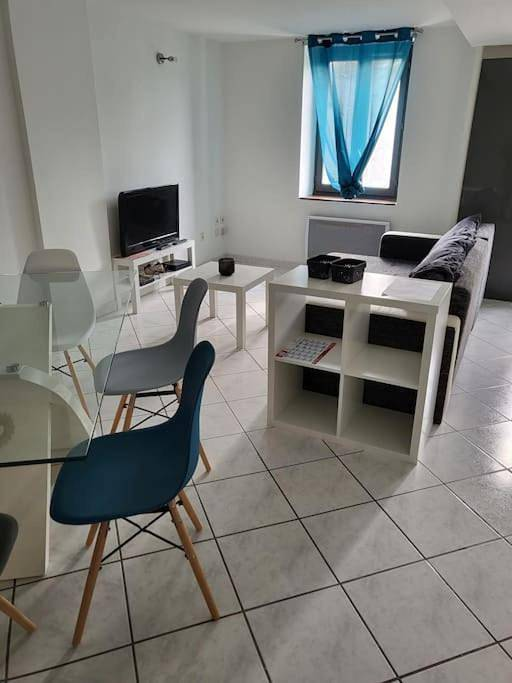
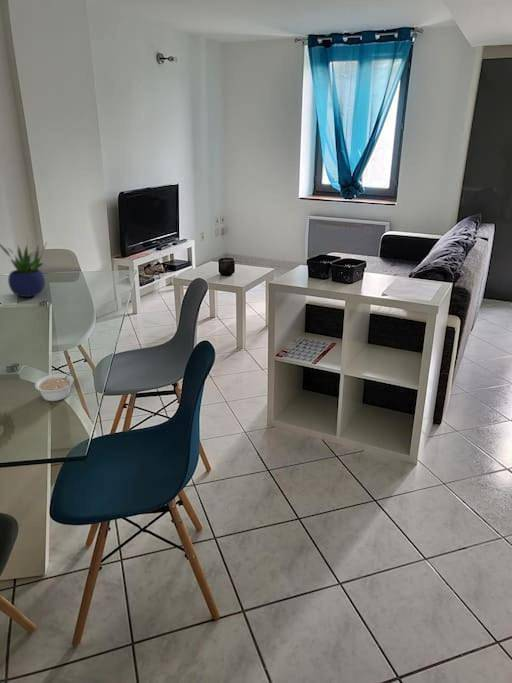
+ legume (55, 386)
+ potted plant (28, 268)
